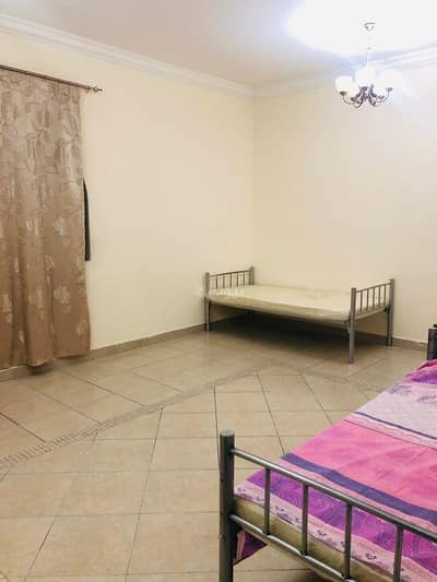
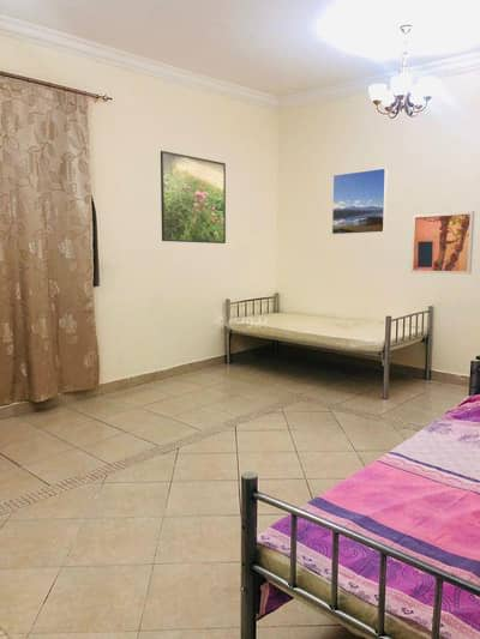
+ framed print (358, 203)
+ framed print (194, 200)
+ wall art (440, 243)
